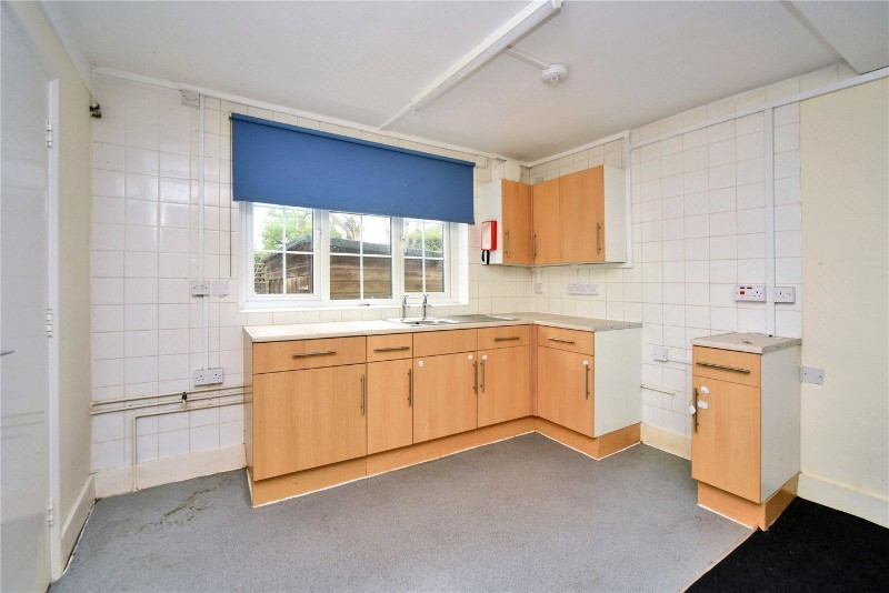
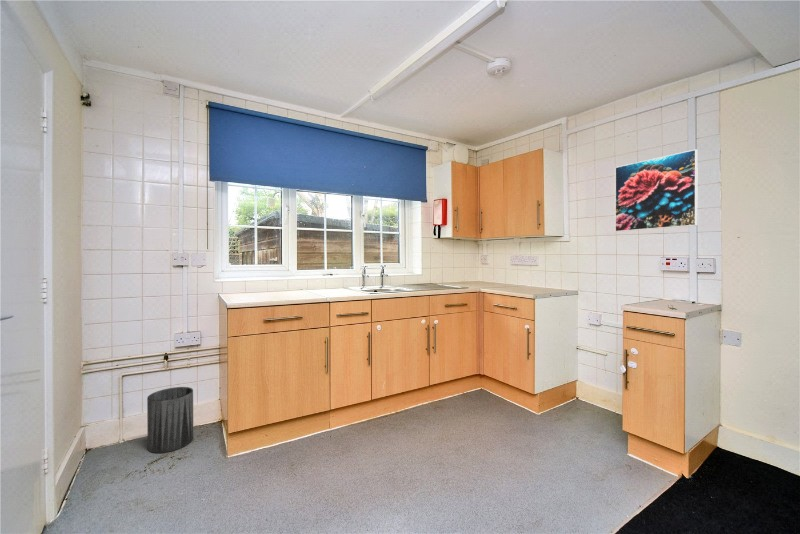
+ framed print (652, 194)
+ trash can (171, 418)
